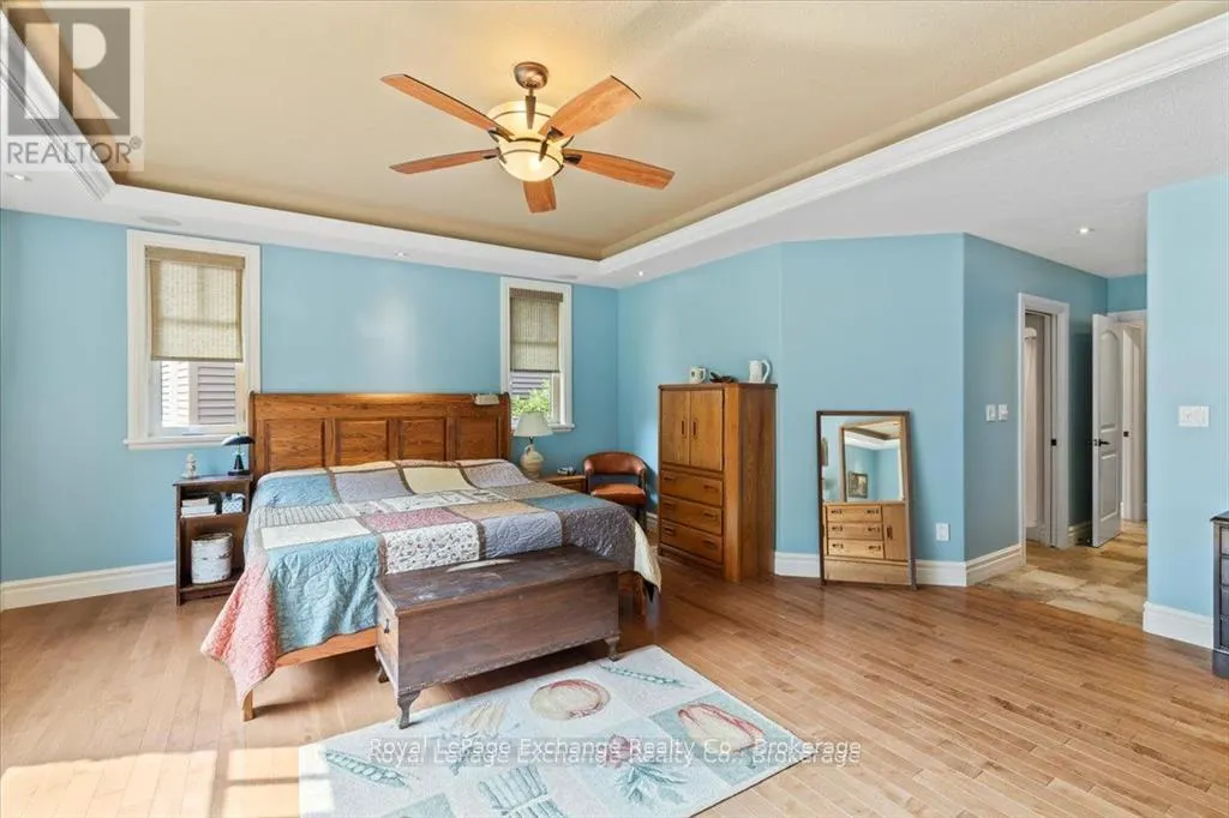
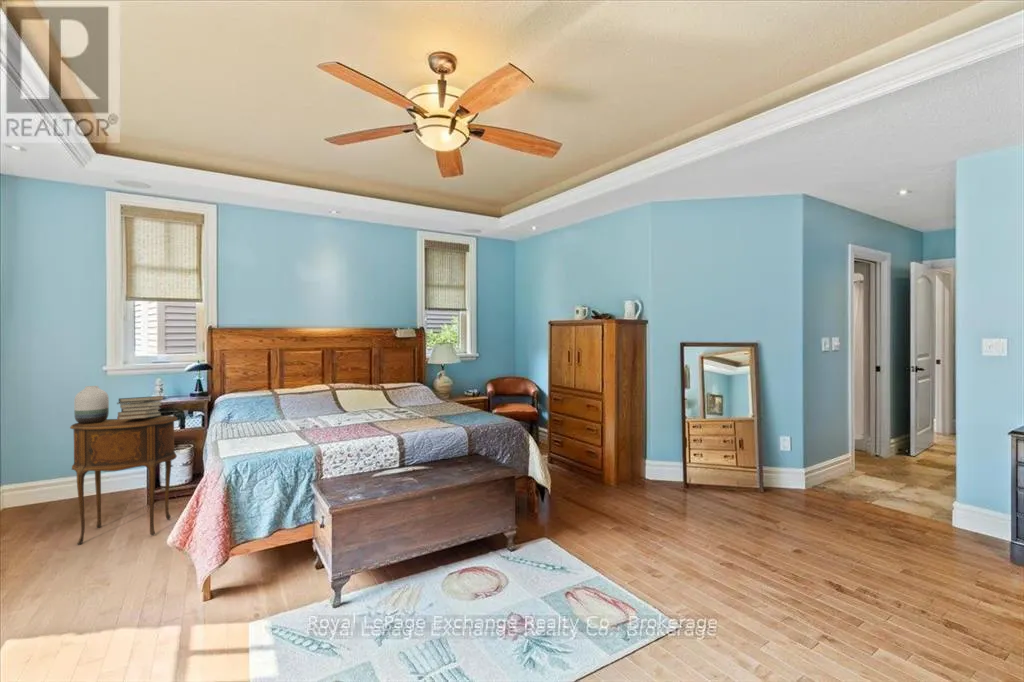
+ side table (124, 469)
+ book stack (141, 409)
+ vase (91, 403)
